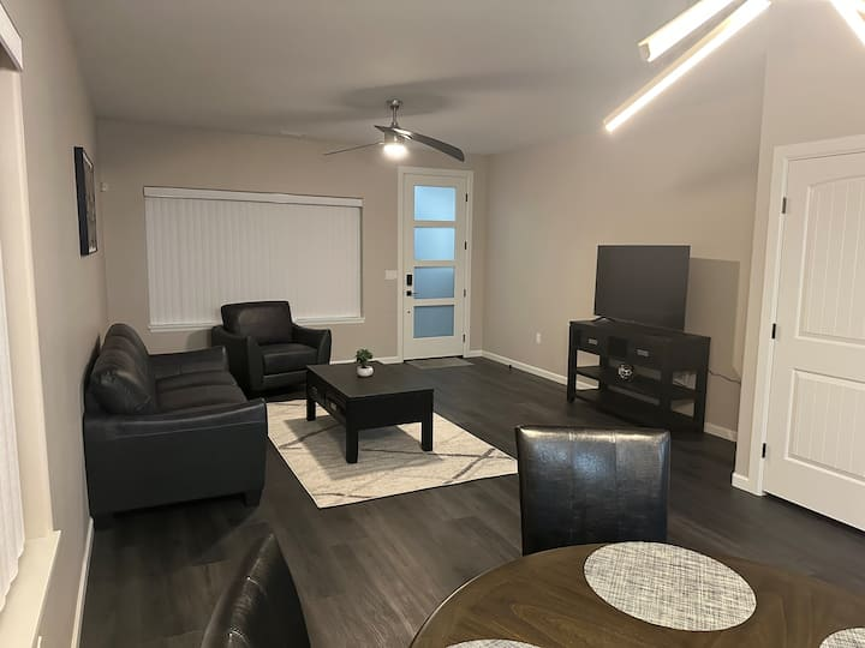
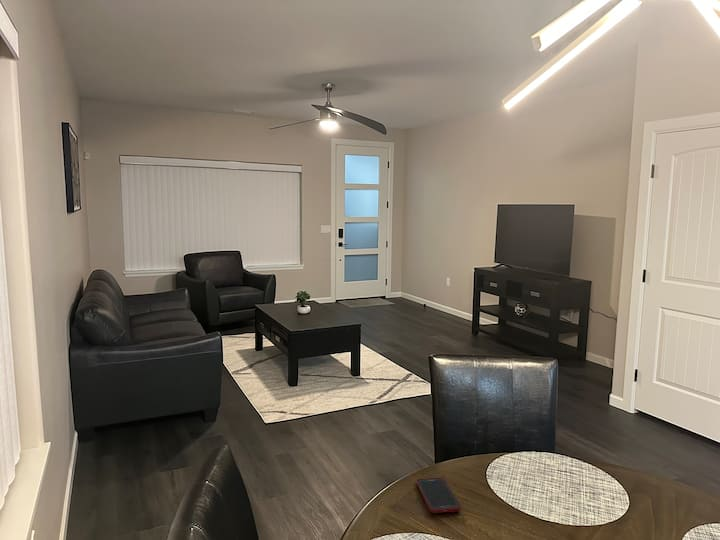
+ cell phone (437, 494)
